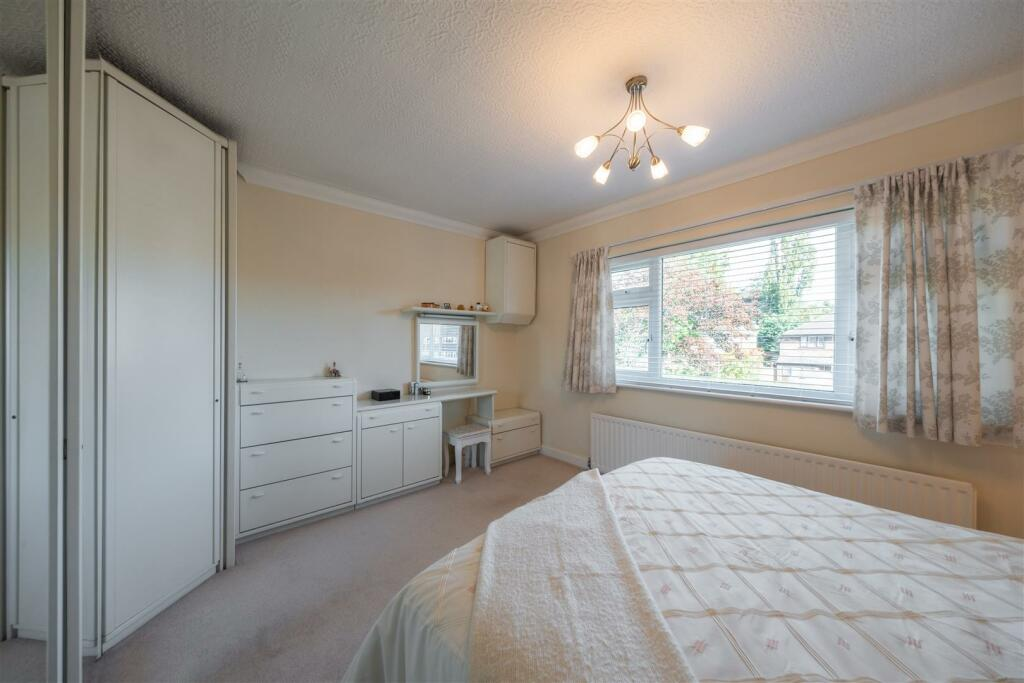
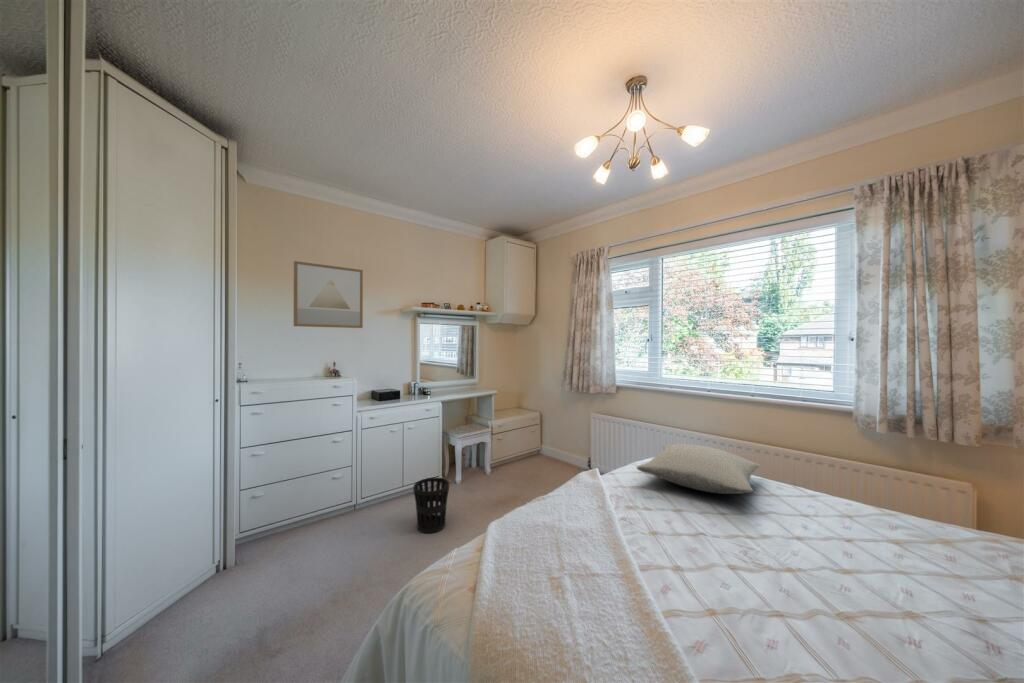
+ pillow (699, 465)
+ wall art (329, 296)
+ wastebasket (431, 504)
